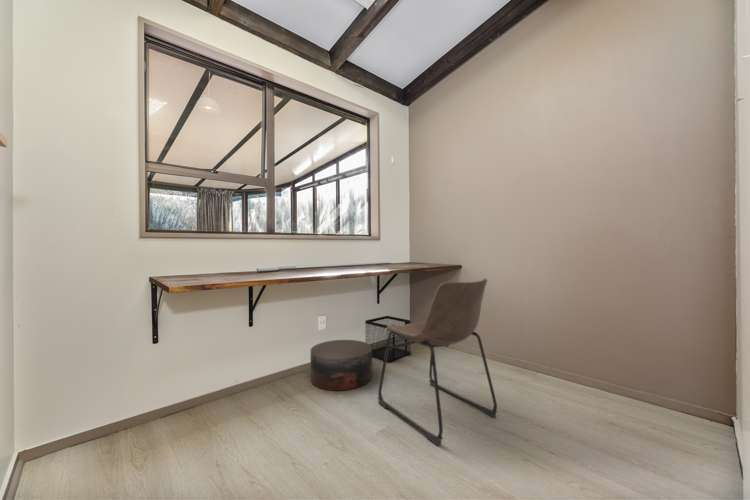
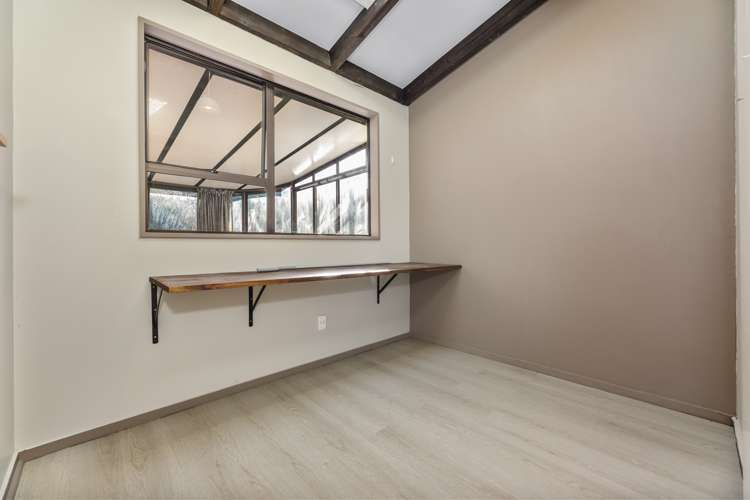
- wastebasket (387, 337)
- stool (341, 362)
- chair (436, 343)
